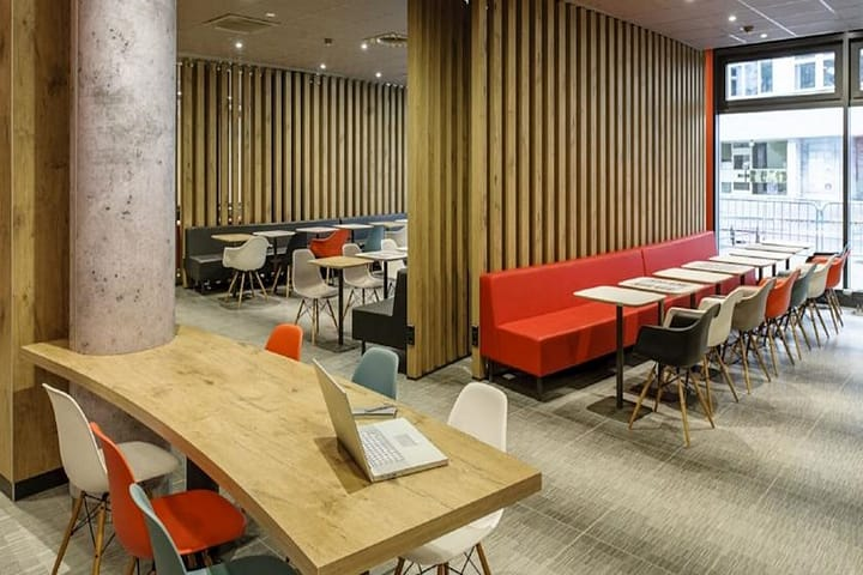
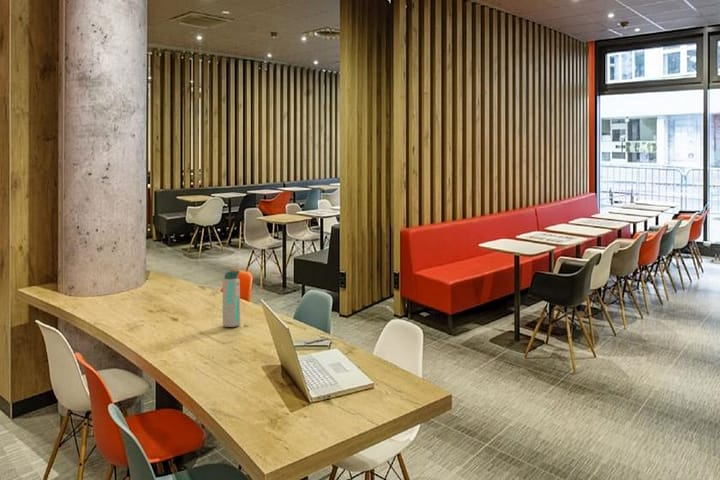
+ water bottle (232, 298)
